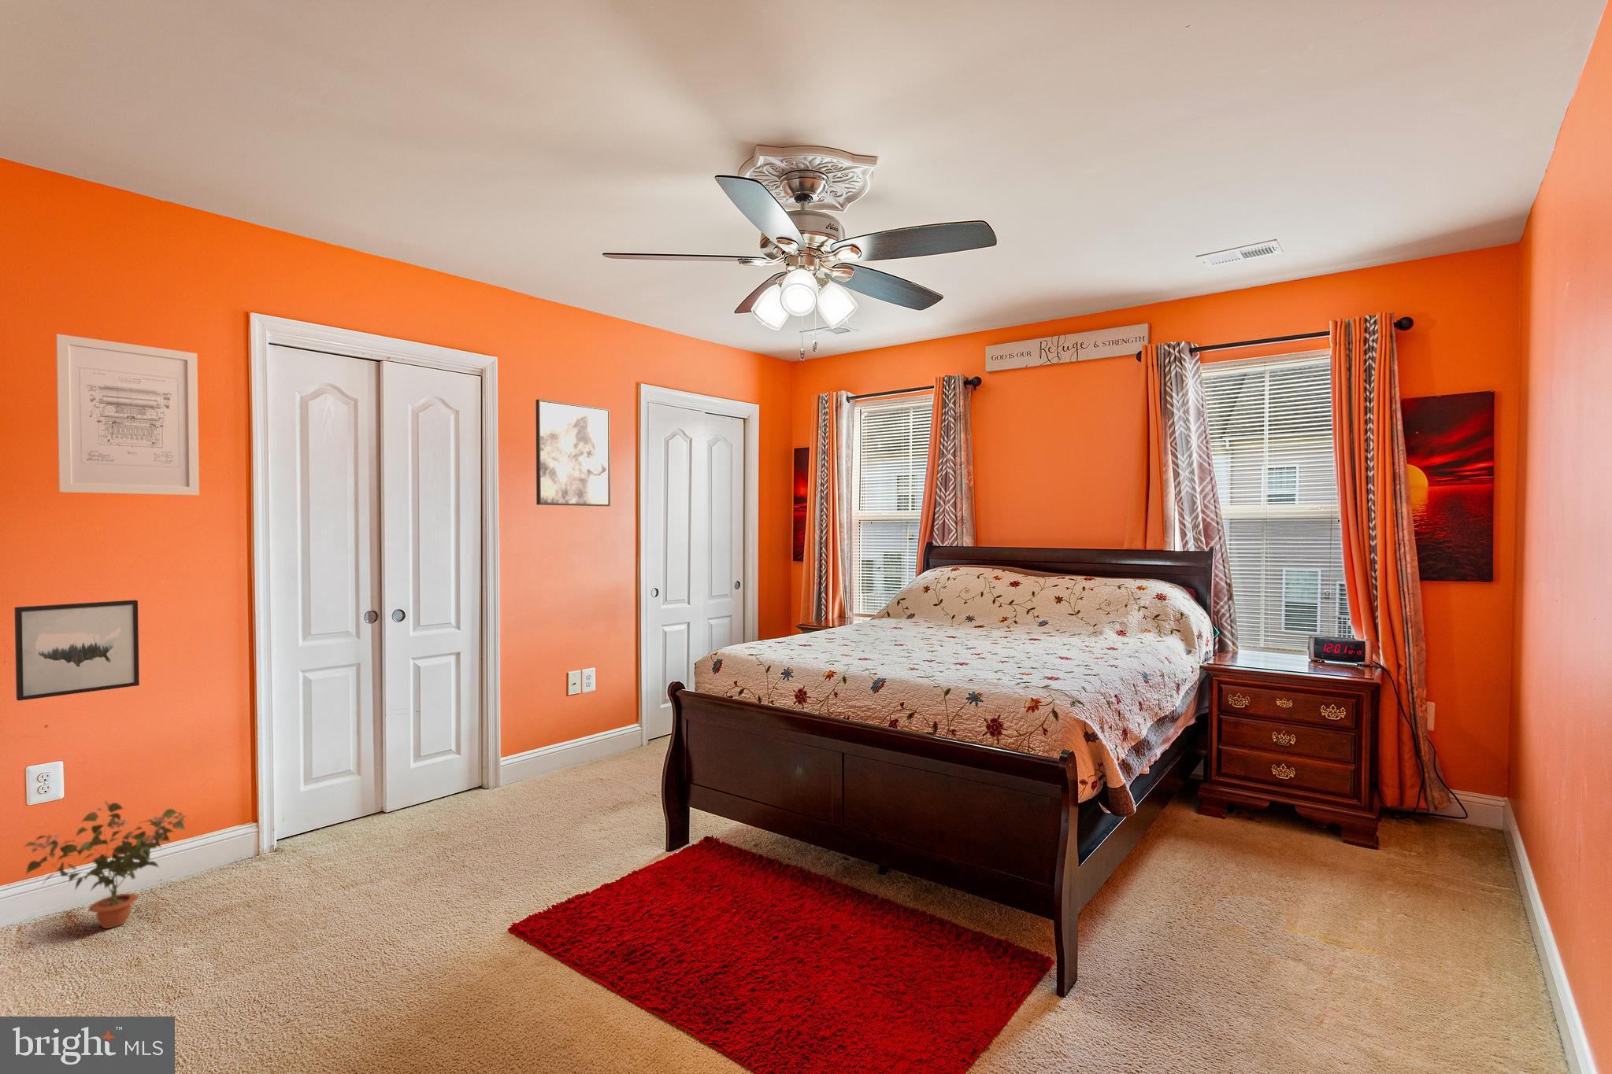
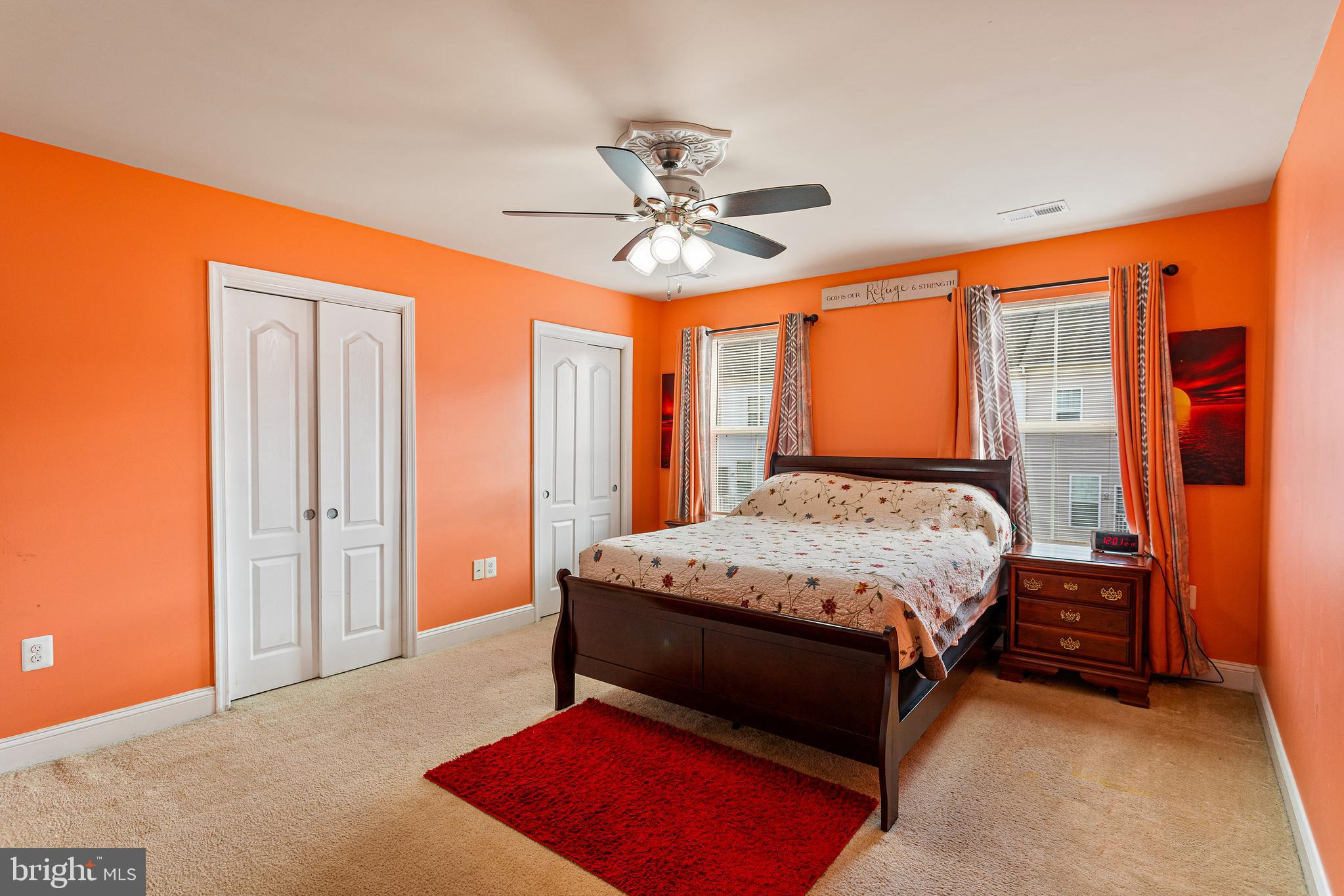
- wall art (79, 647)
- wall art (575, 454)
- potted plant (112, 864)
- wall art (132, 418)
